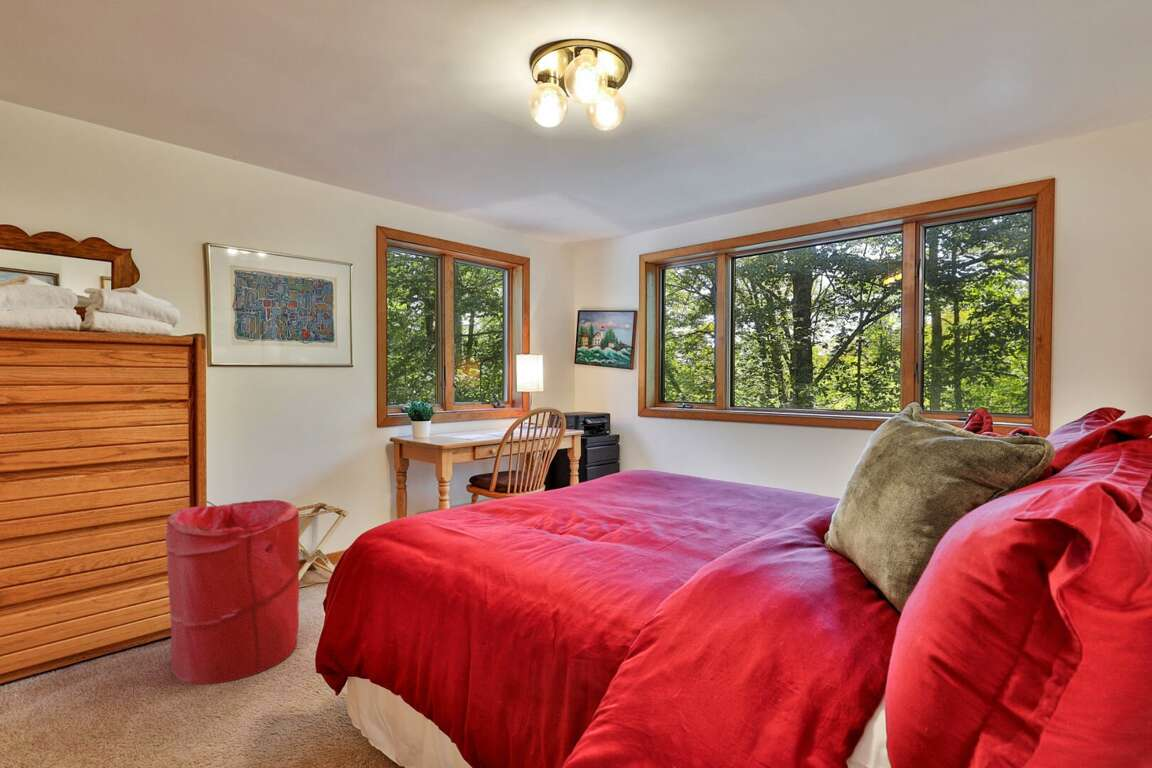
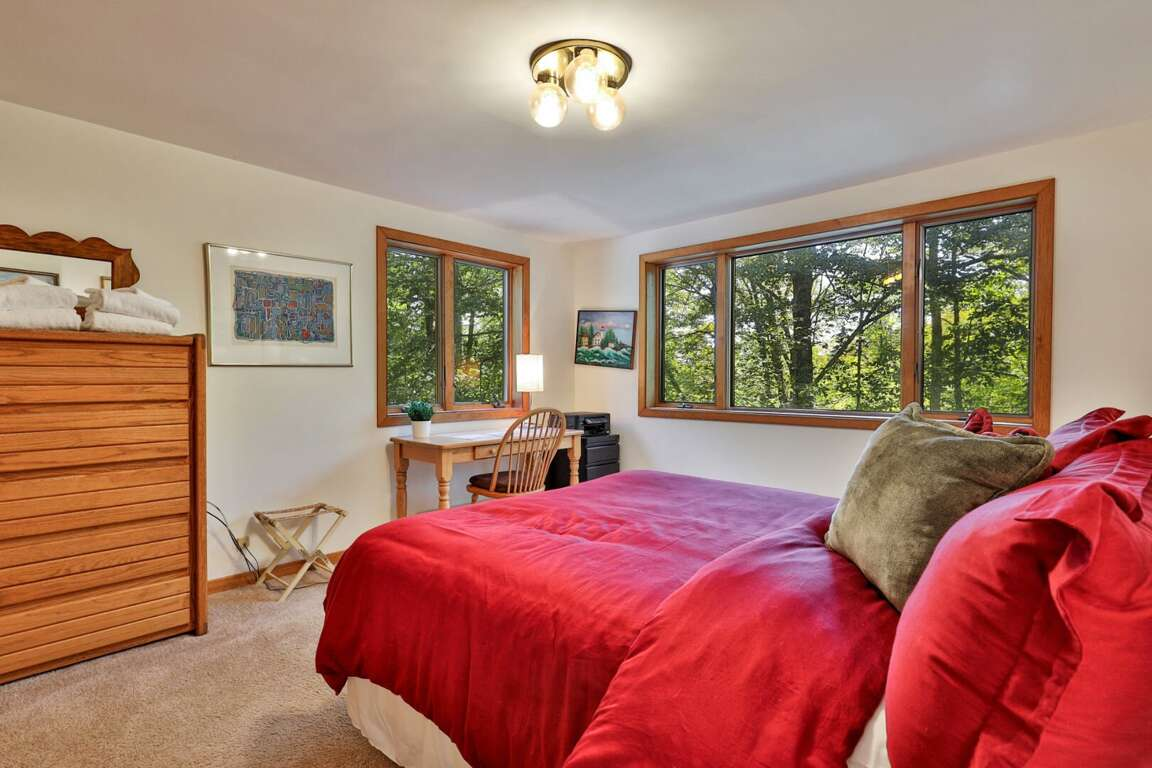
- laundry hamper (236, 582)
